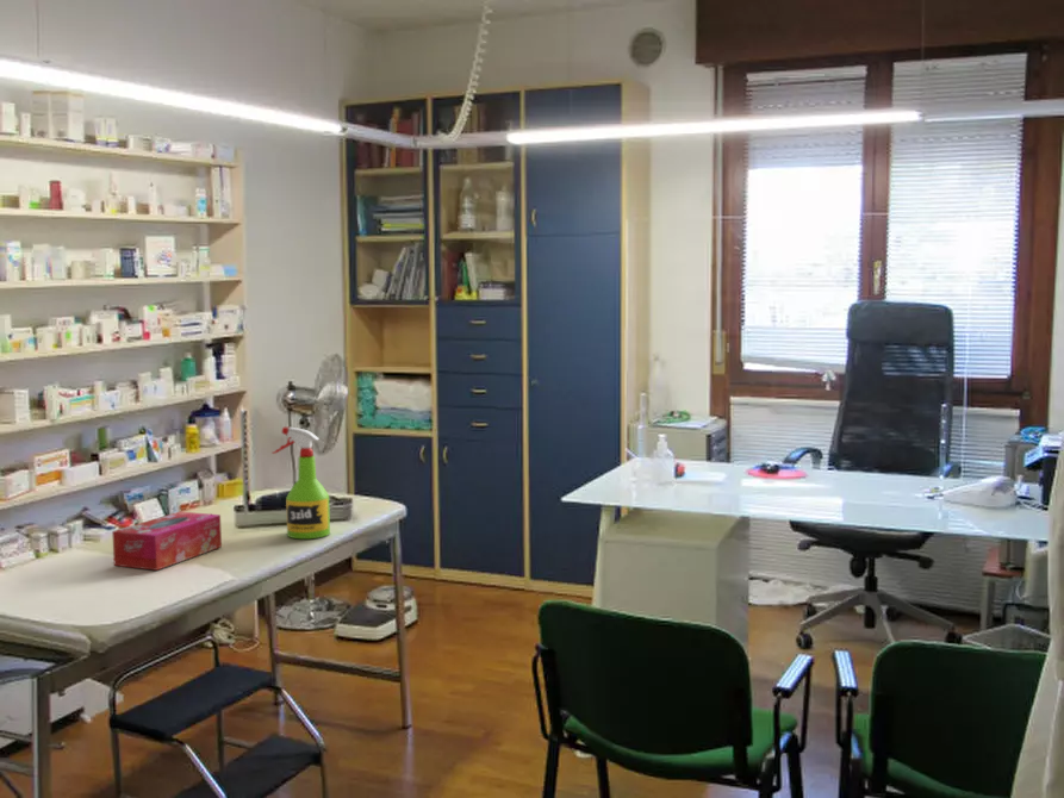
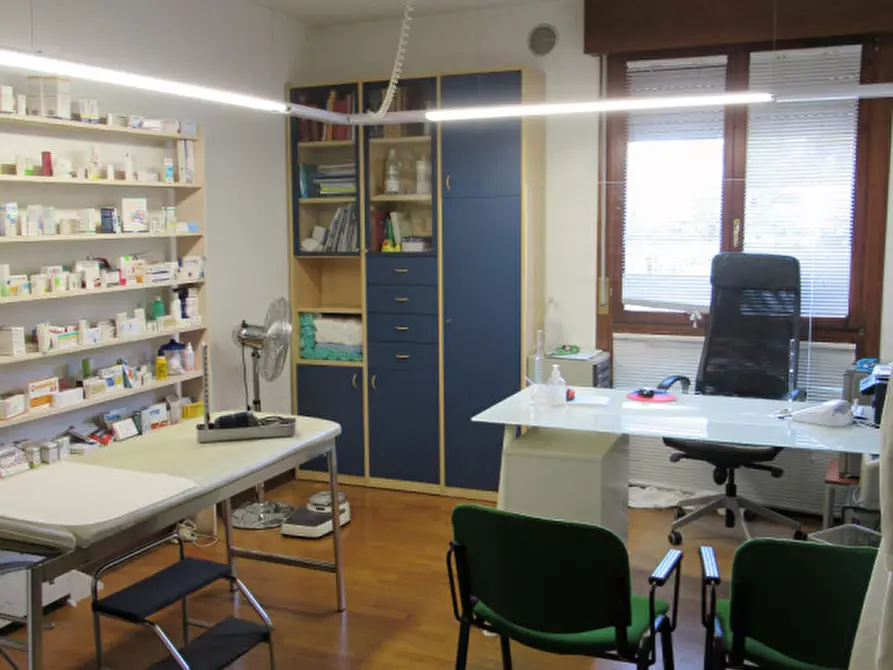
- spray bottle (300, 480)
- tissue box (168, 538)
